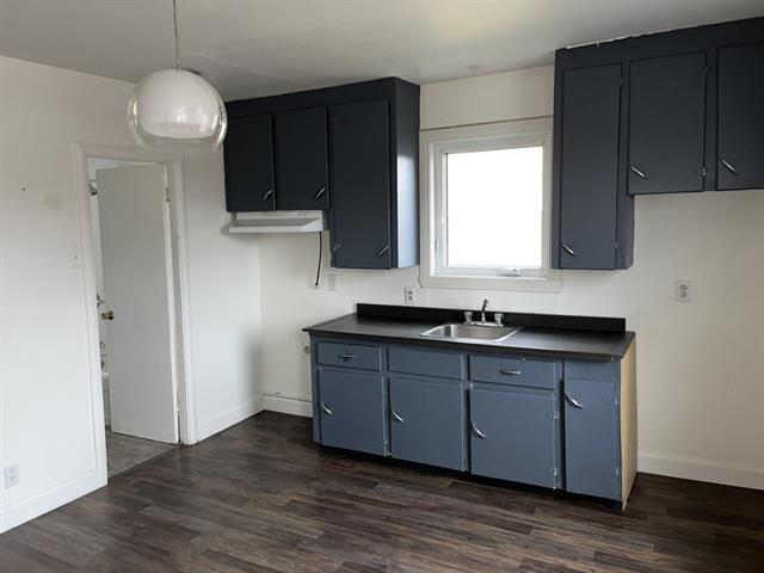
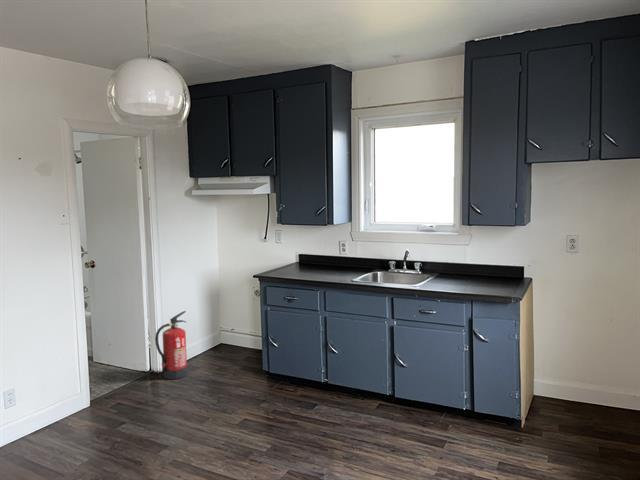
+ fire extinguisher (171, 345)
